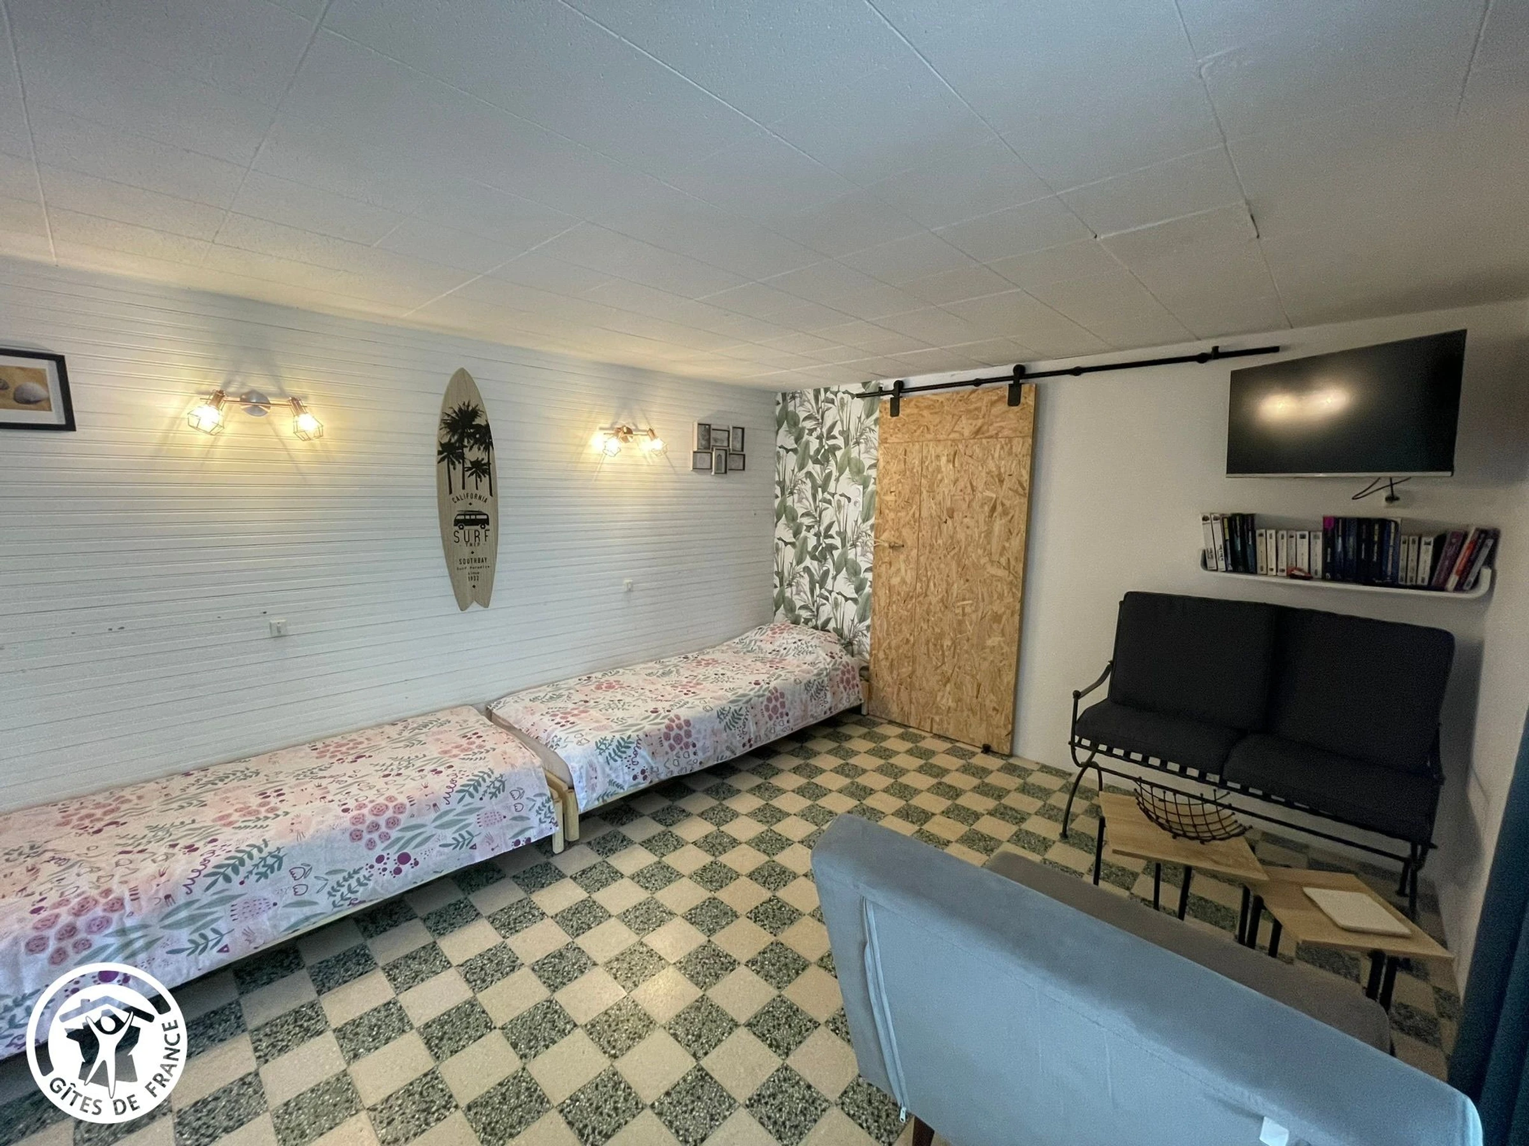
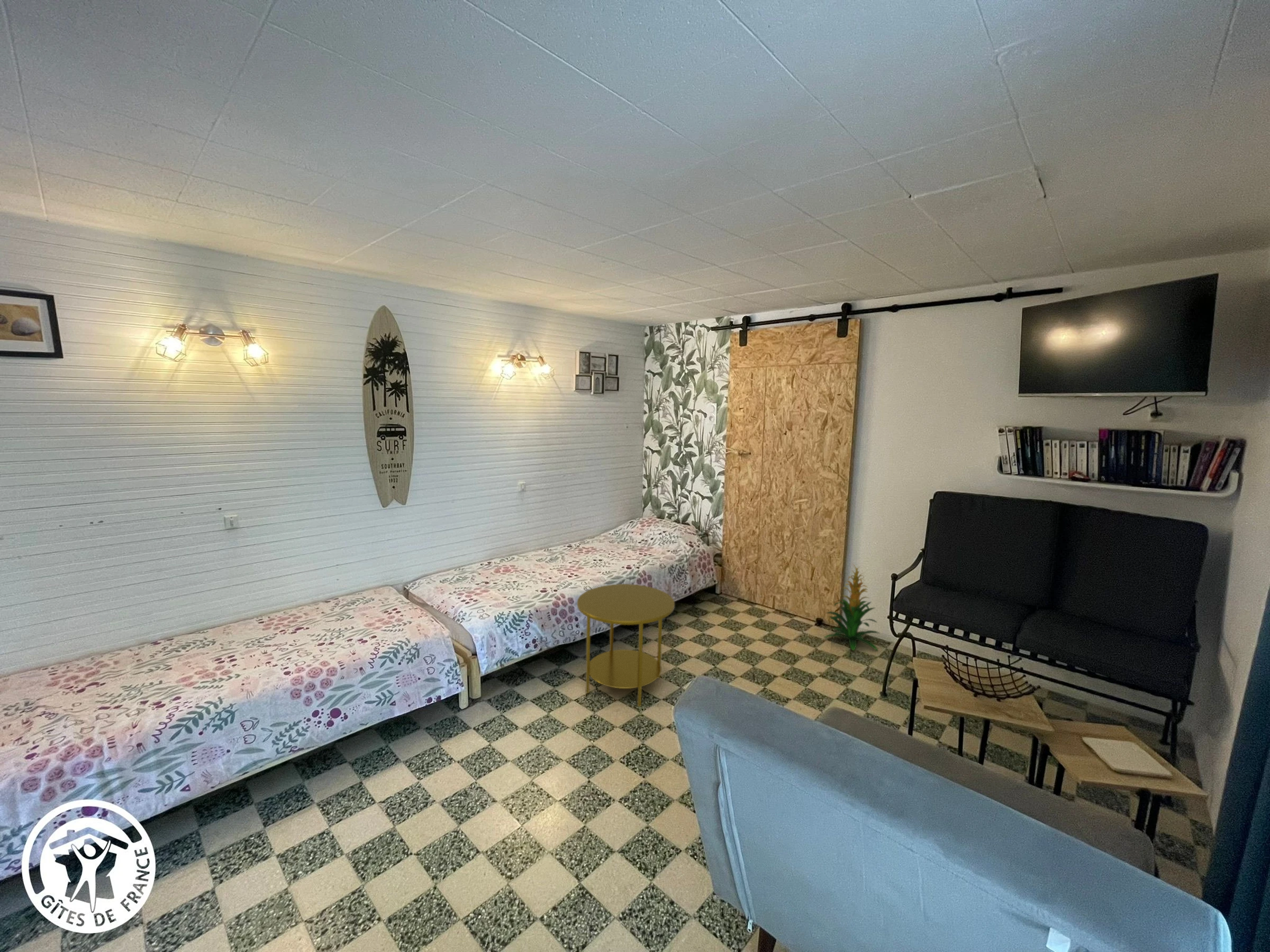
+ side table (625, 649)
+ indoor plant (855, 603)
